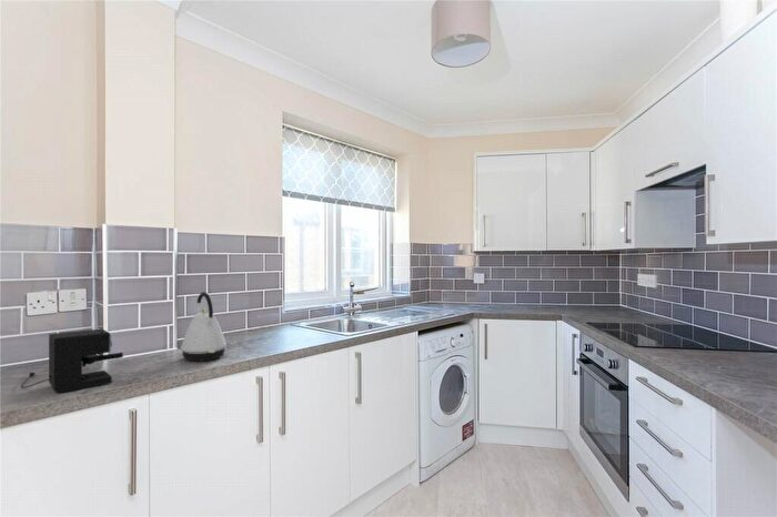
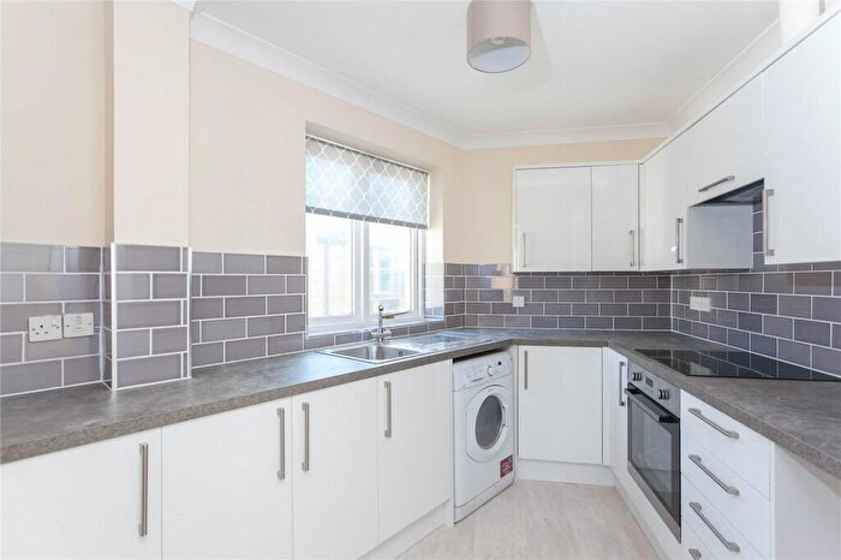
- kettle (203, 324)
- coffee maker (71, 354)
